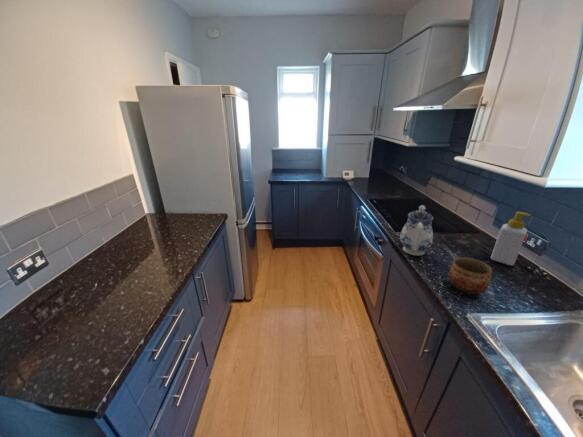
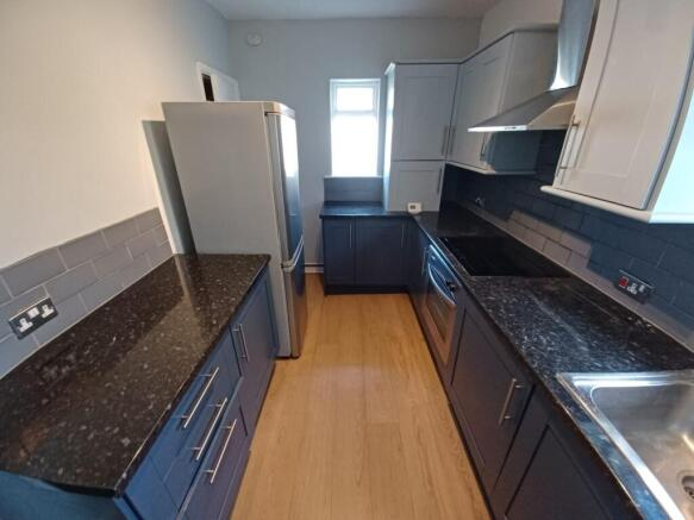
- teapot (417, 229)
- bowl (468, 277)
- soap bottle (511, 237)
